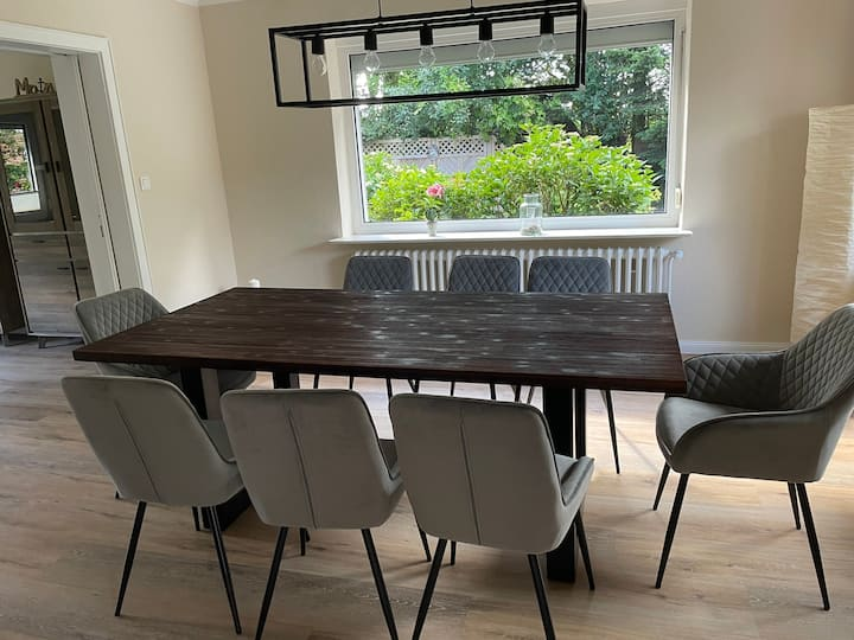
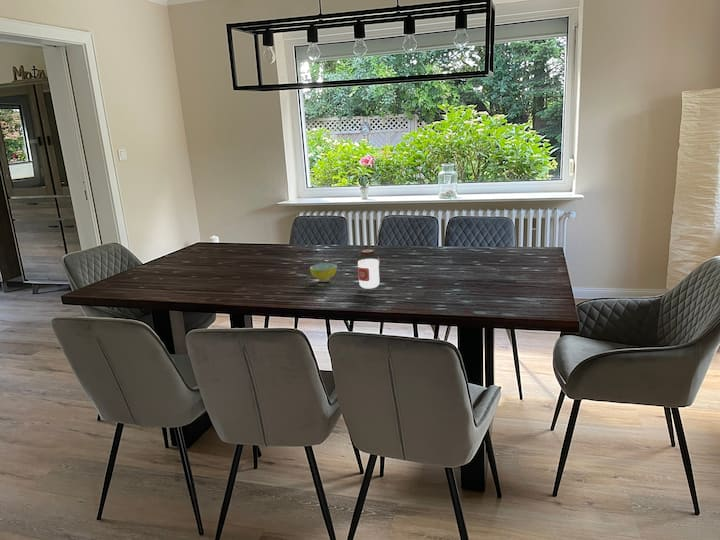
+ bowl (323, 273)
+ jar (368, 269)
